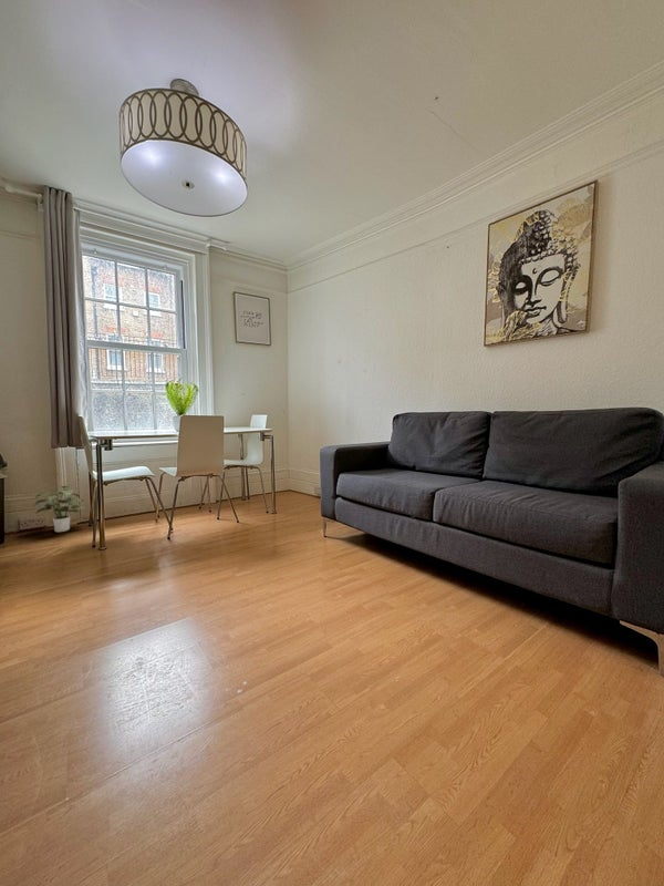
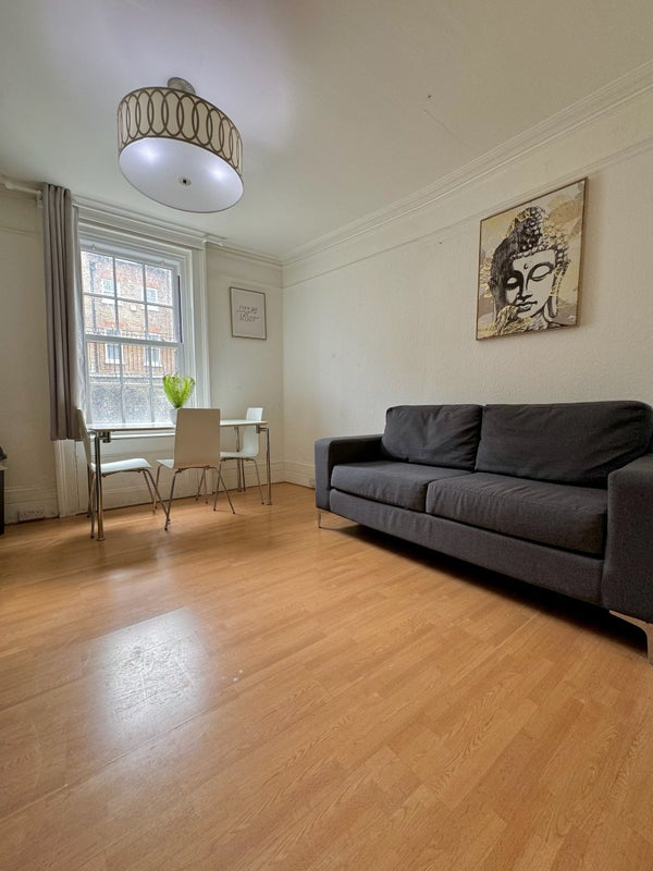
- potted plant (61, 507)
